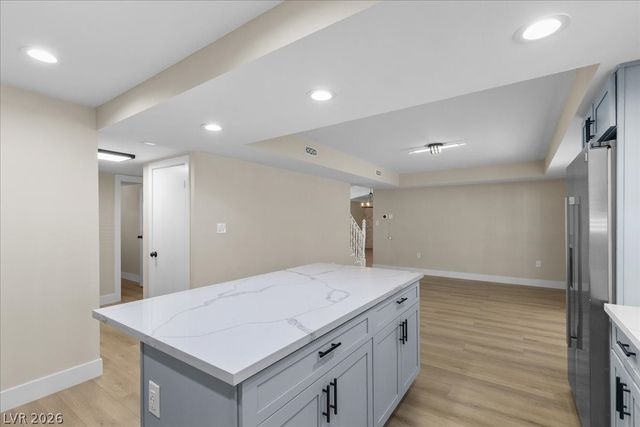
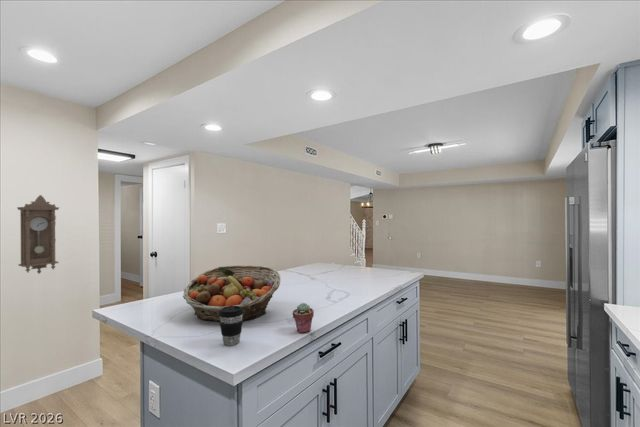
+ fruit basket (233, 291)
+ coffee cup (231, 325)
+ pendulum clock (38, 234)
+ potted succulent (303, 316)
